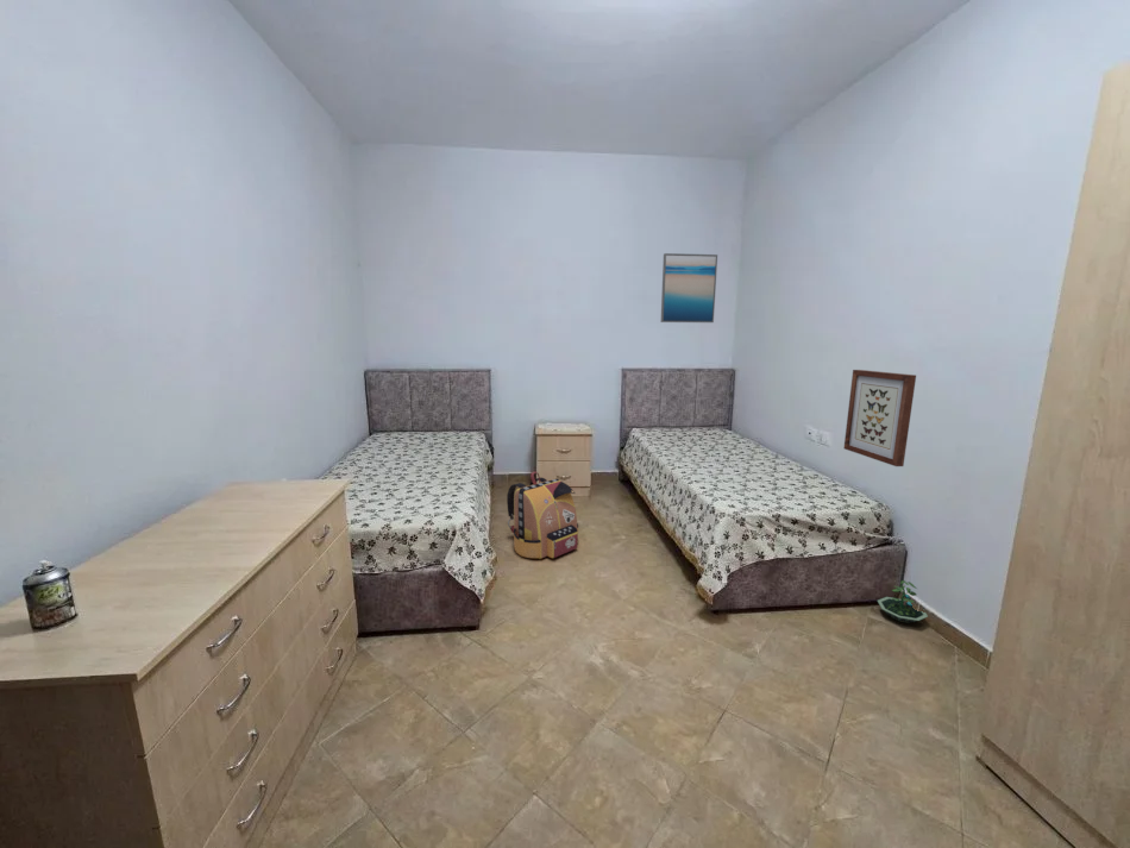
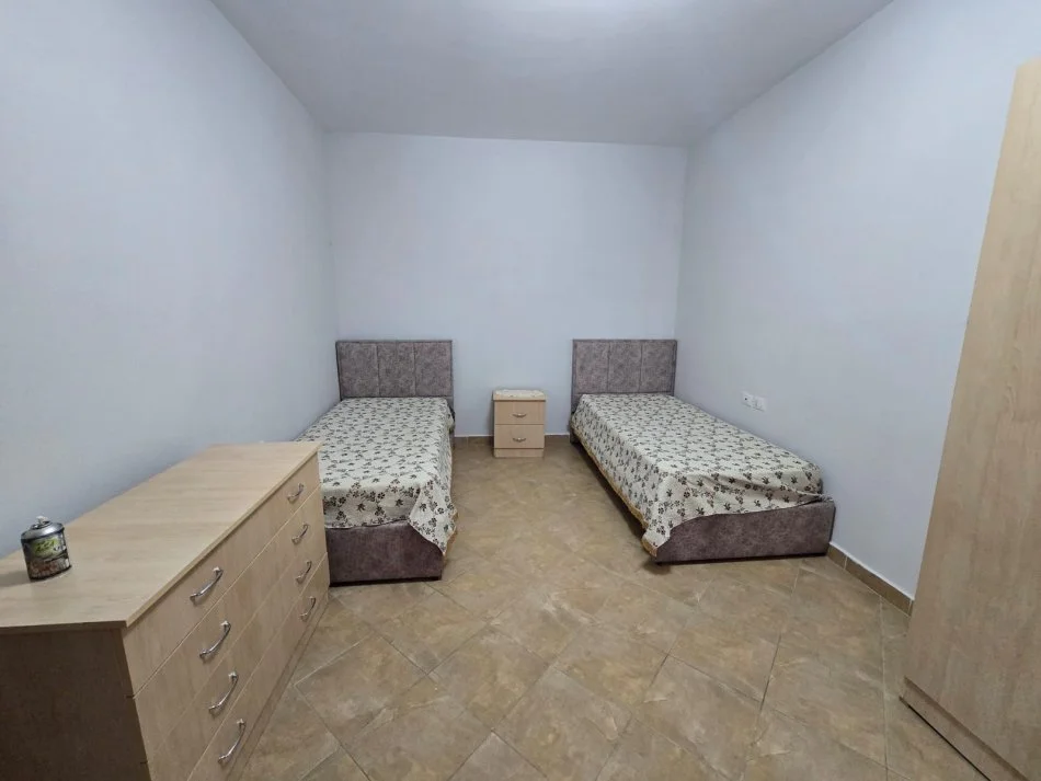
- backpack (542, 509)
- wall art (689, 288)
- wall art (877, 415)
- terrarium (904, 586)
